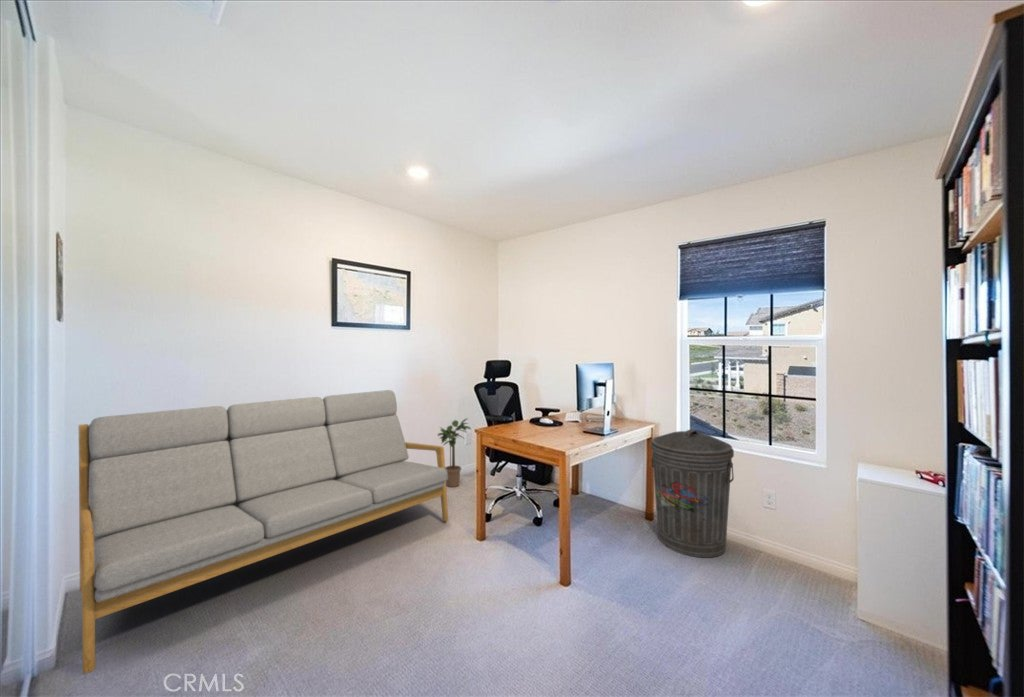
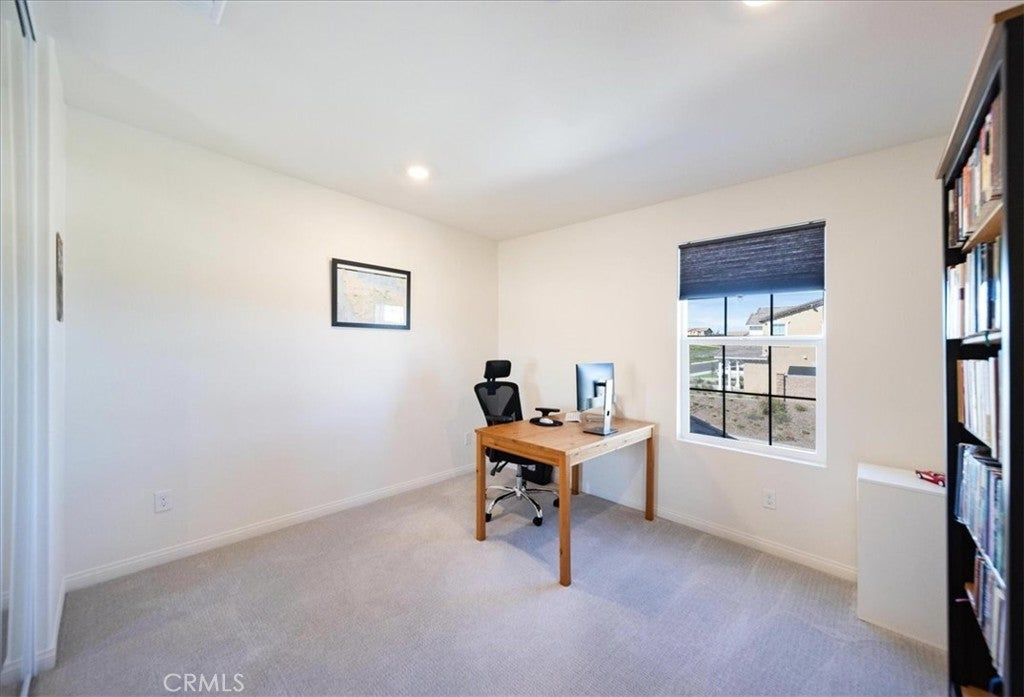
- potted plant (452, 451)
- sofa (296, 477)
- trash can (690, 485)
